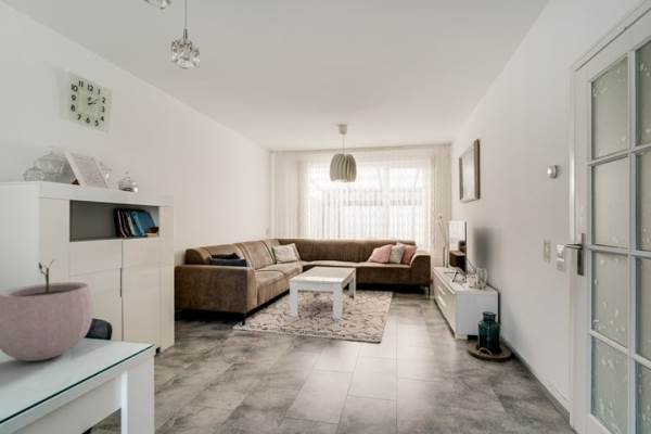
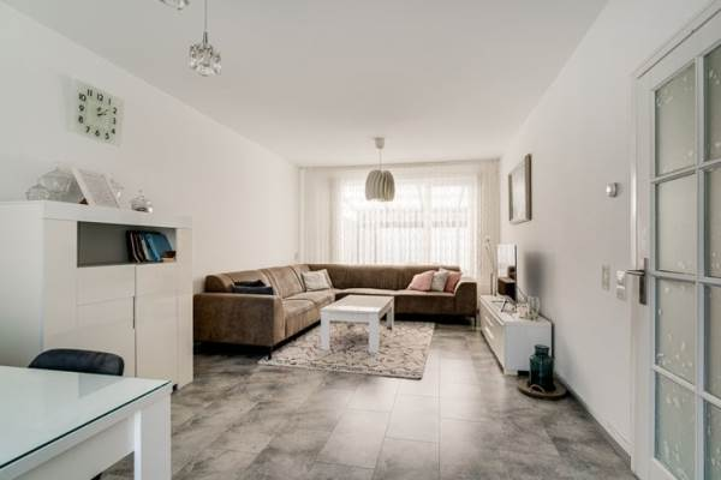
- plant pot (46, 307)
